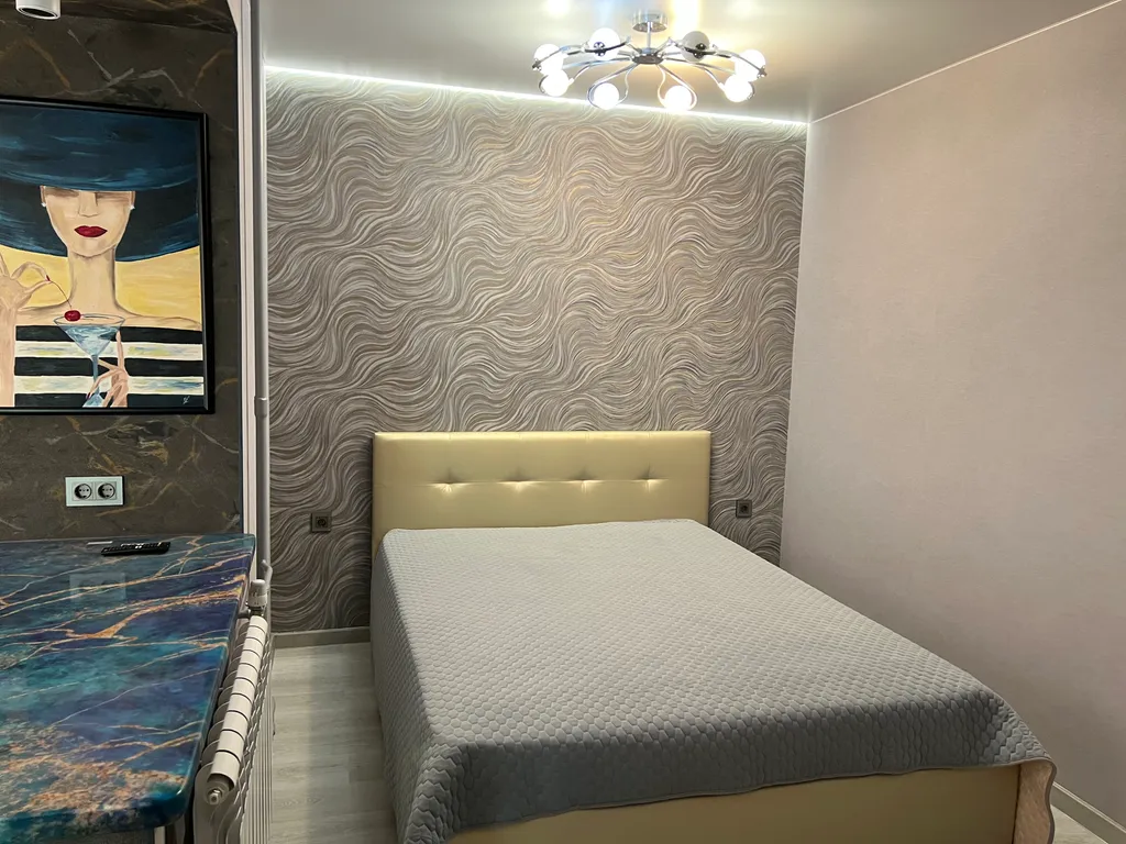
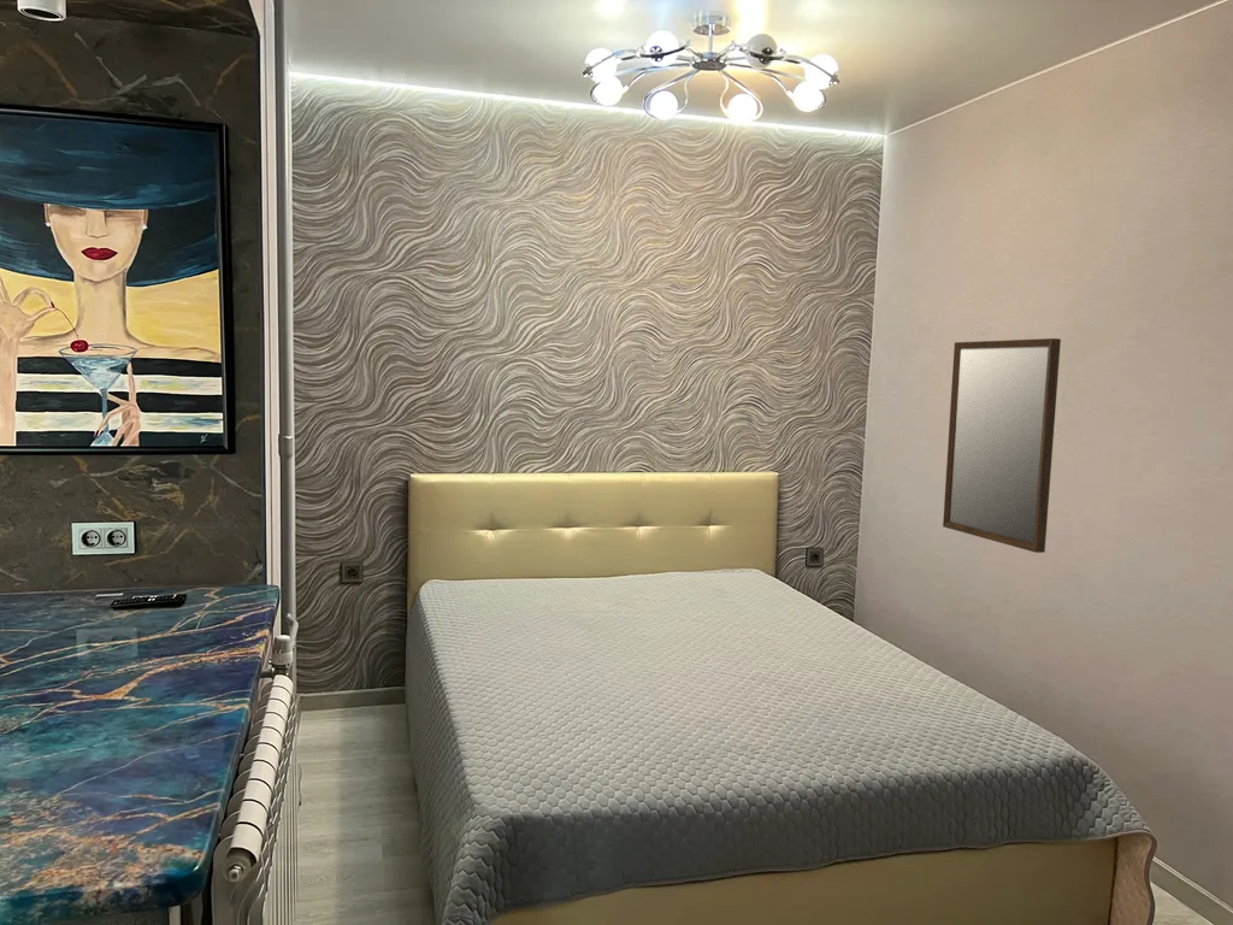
+ home mirror (997, 440)
